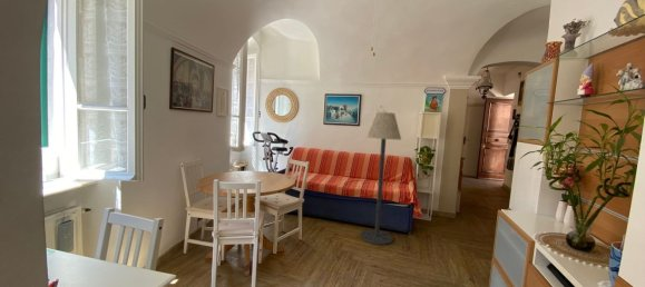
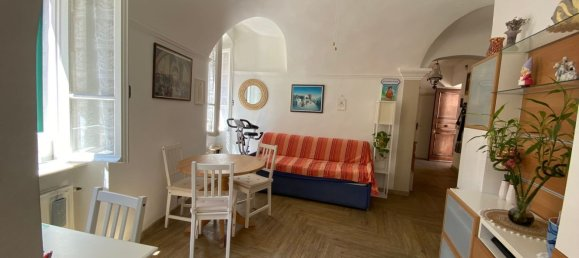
- floor lamp (381, 176)
